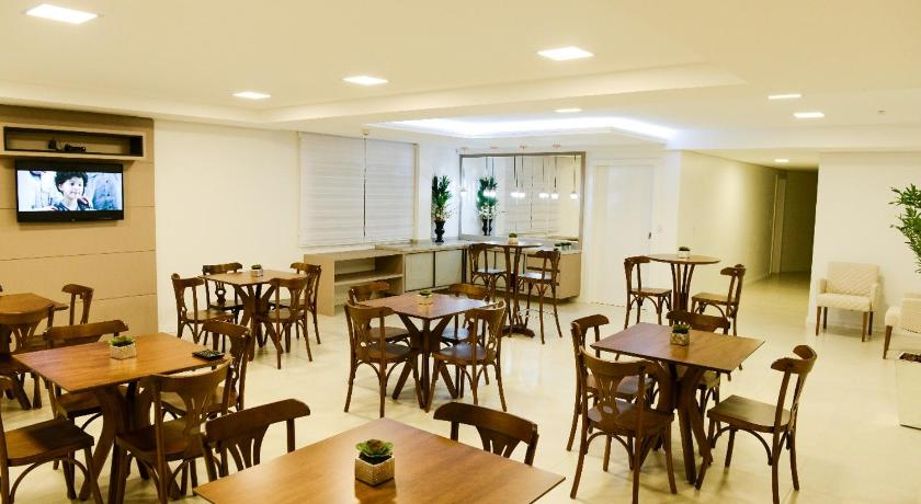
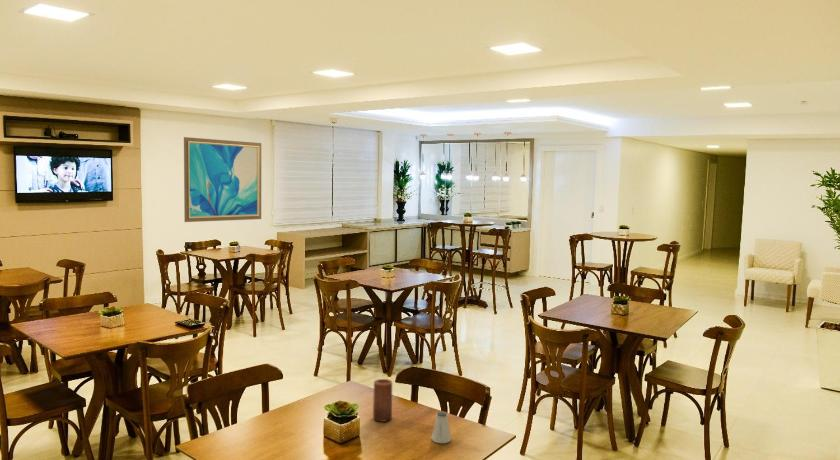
+ saltshaker (441, 426)
+ wall art (225, 180)
+ candle (382, 399)
